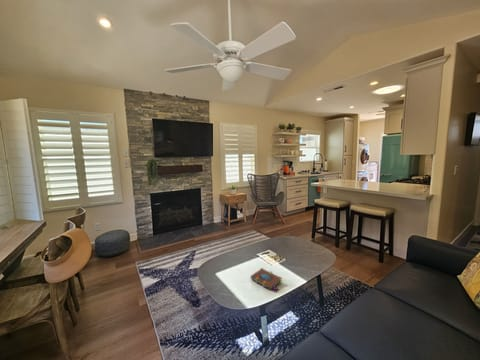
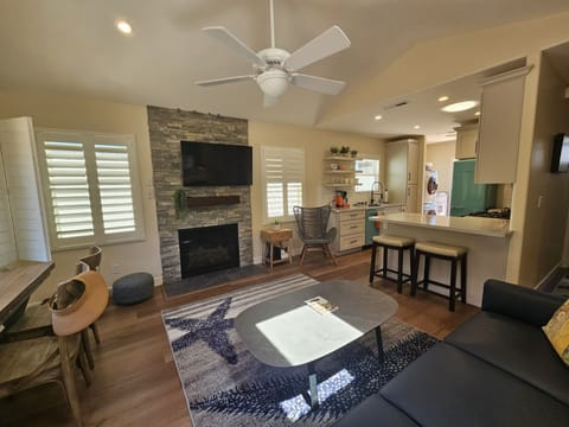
- book (268, 278)
